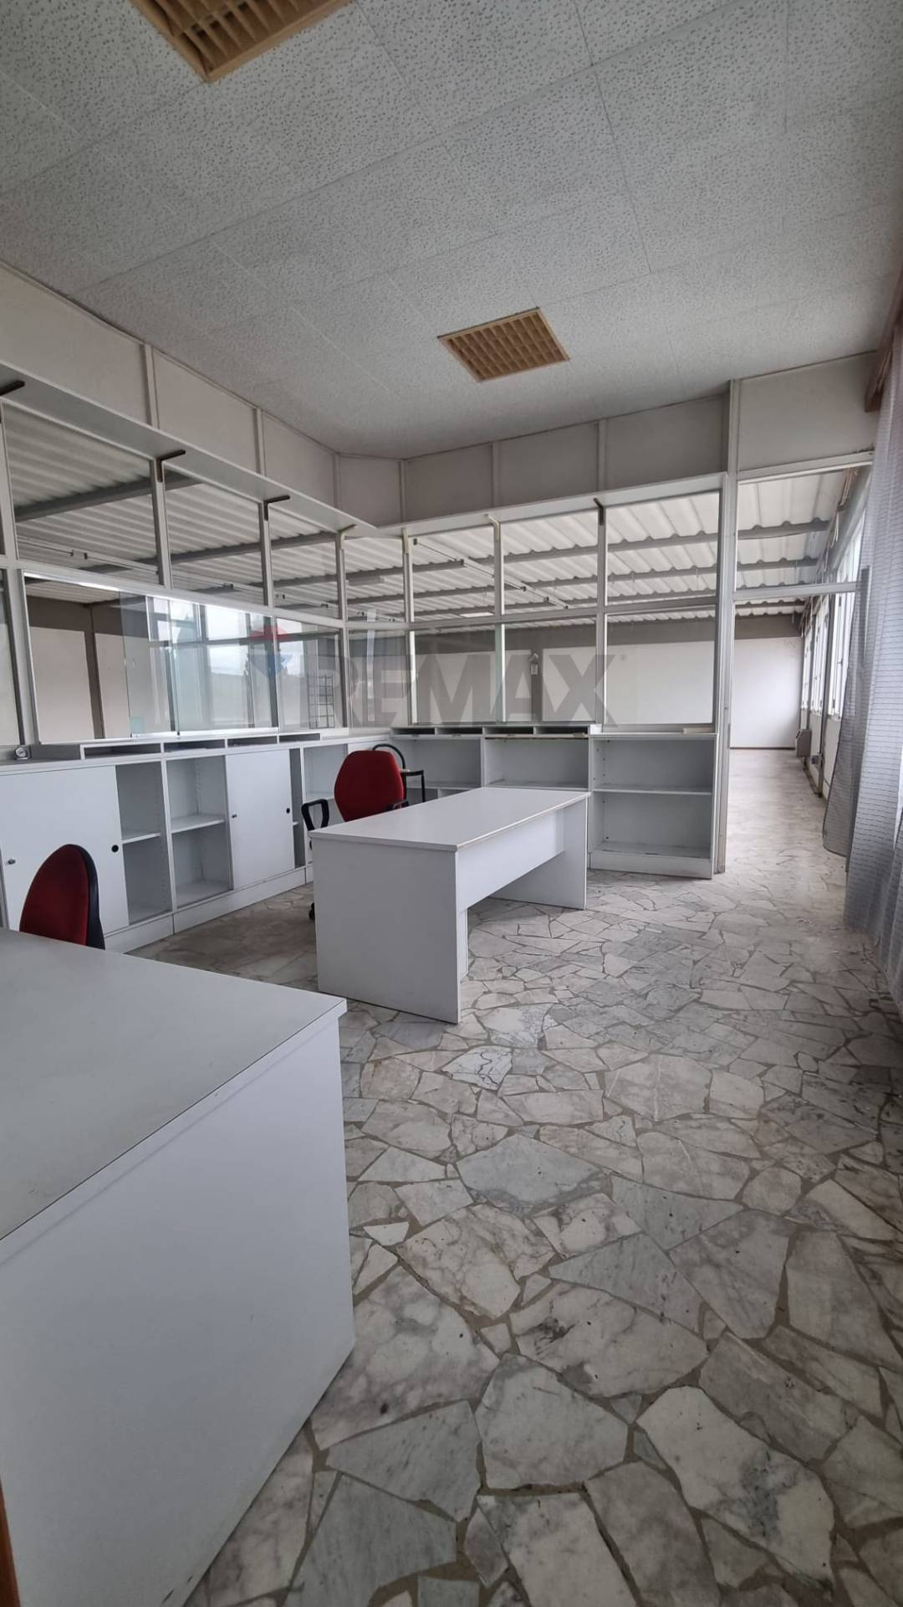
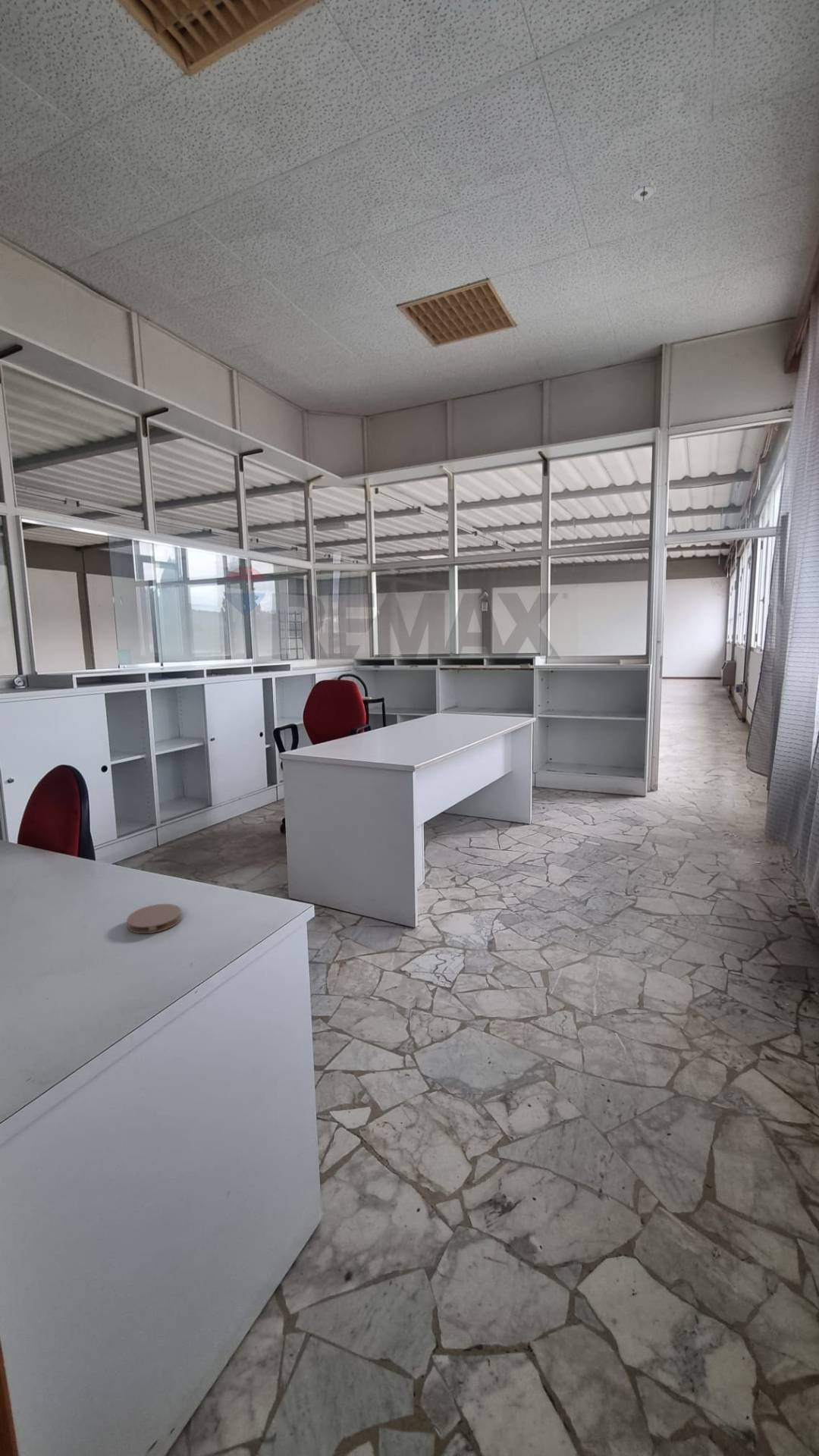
+ smoke detector (643, 191)
+ coaster (154, 918)
